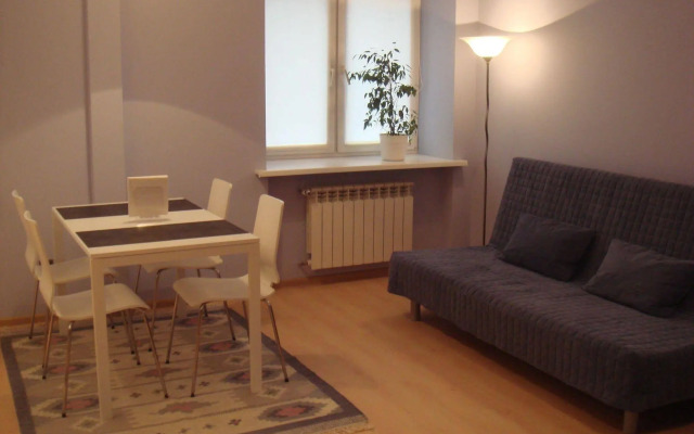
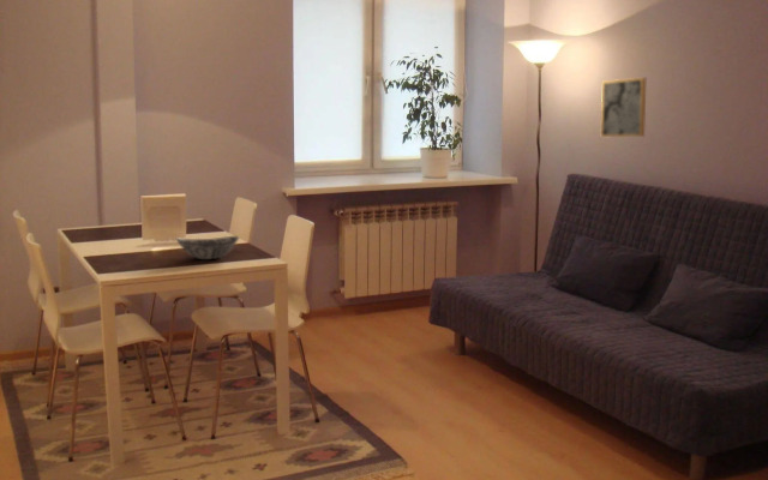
+ decorative bowl (208, 247)
+ wall art (623, 108)
